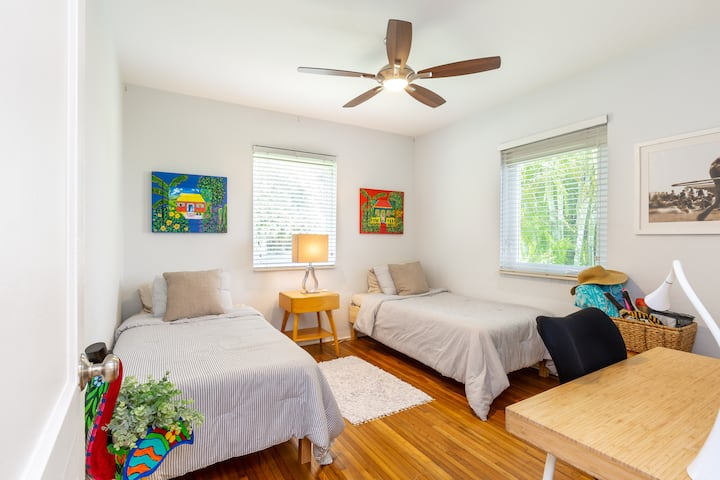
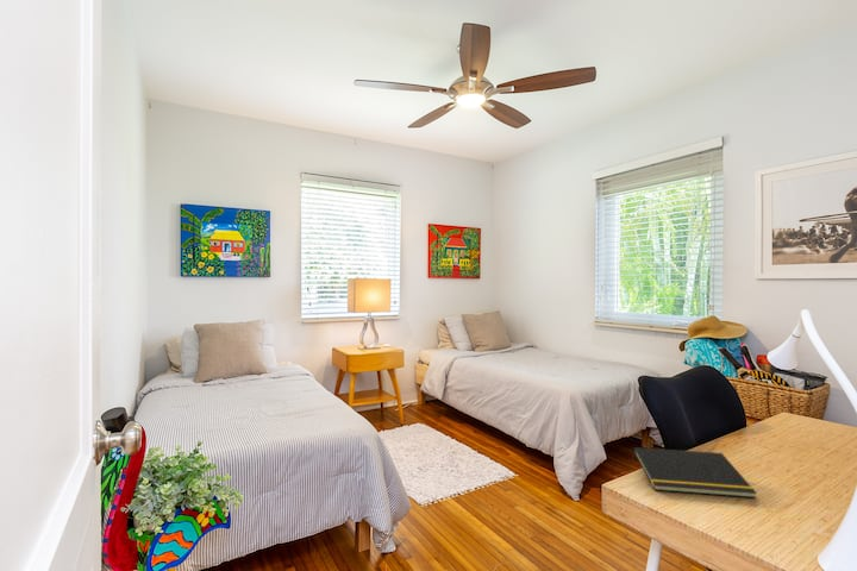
+ notepad (689, 470)
